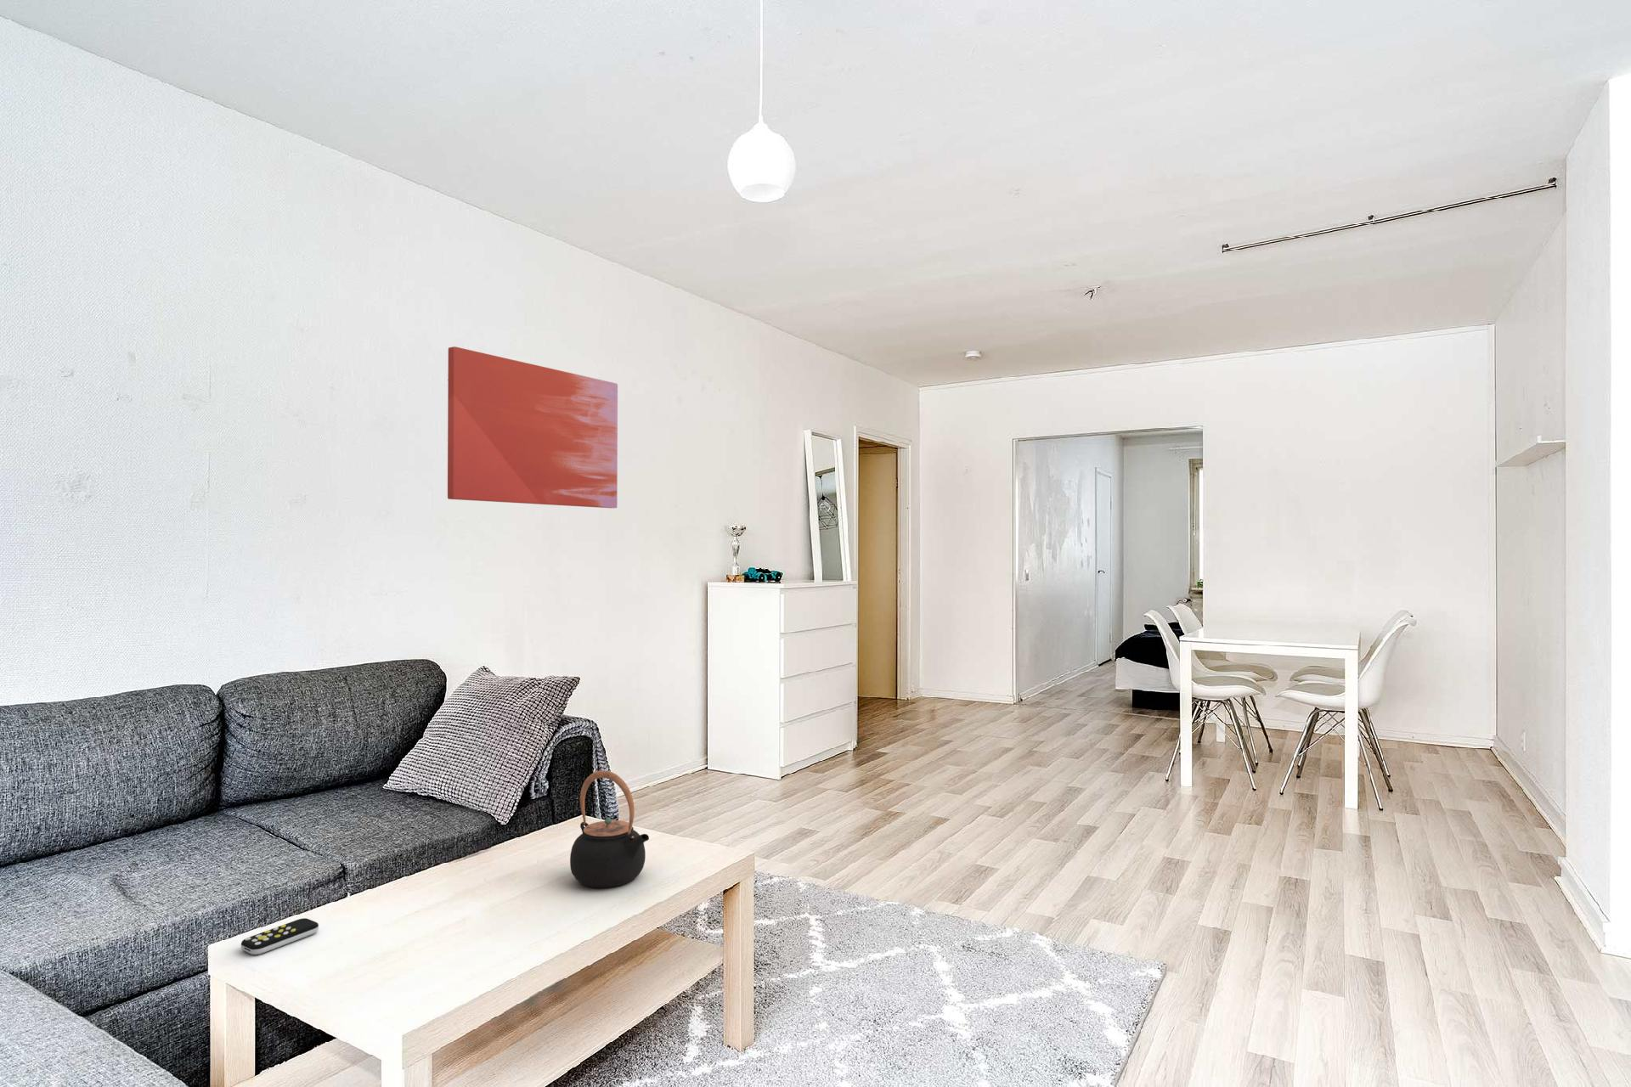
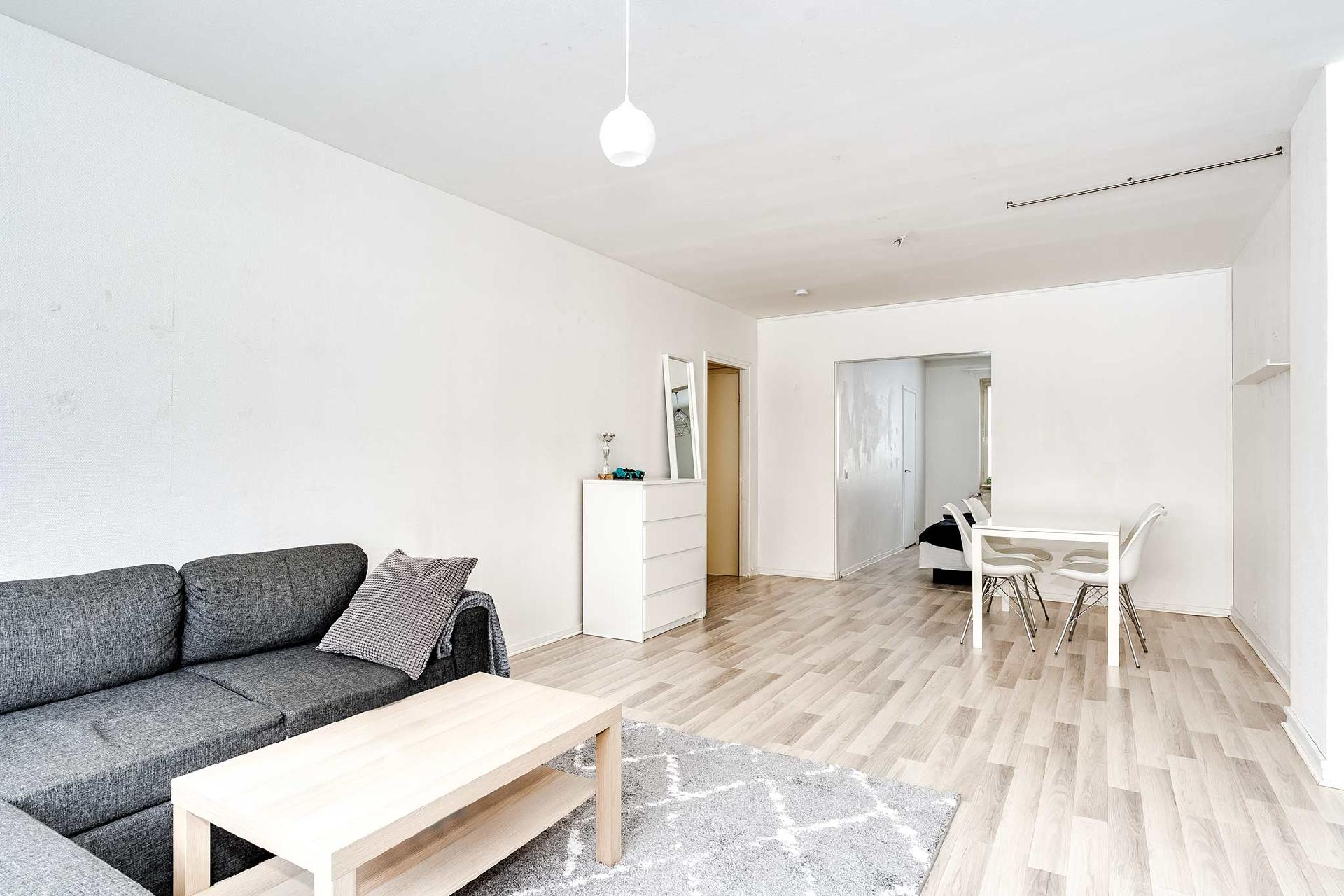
- teapot (613, 825)
- wall art (540, 436)
- remote control (280, 935)
